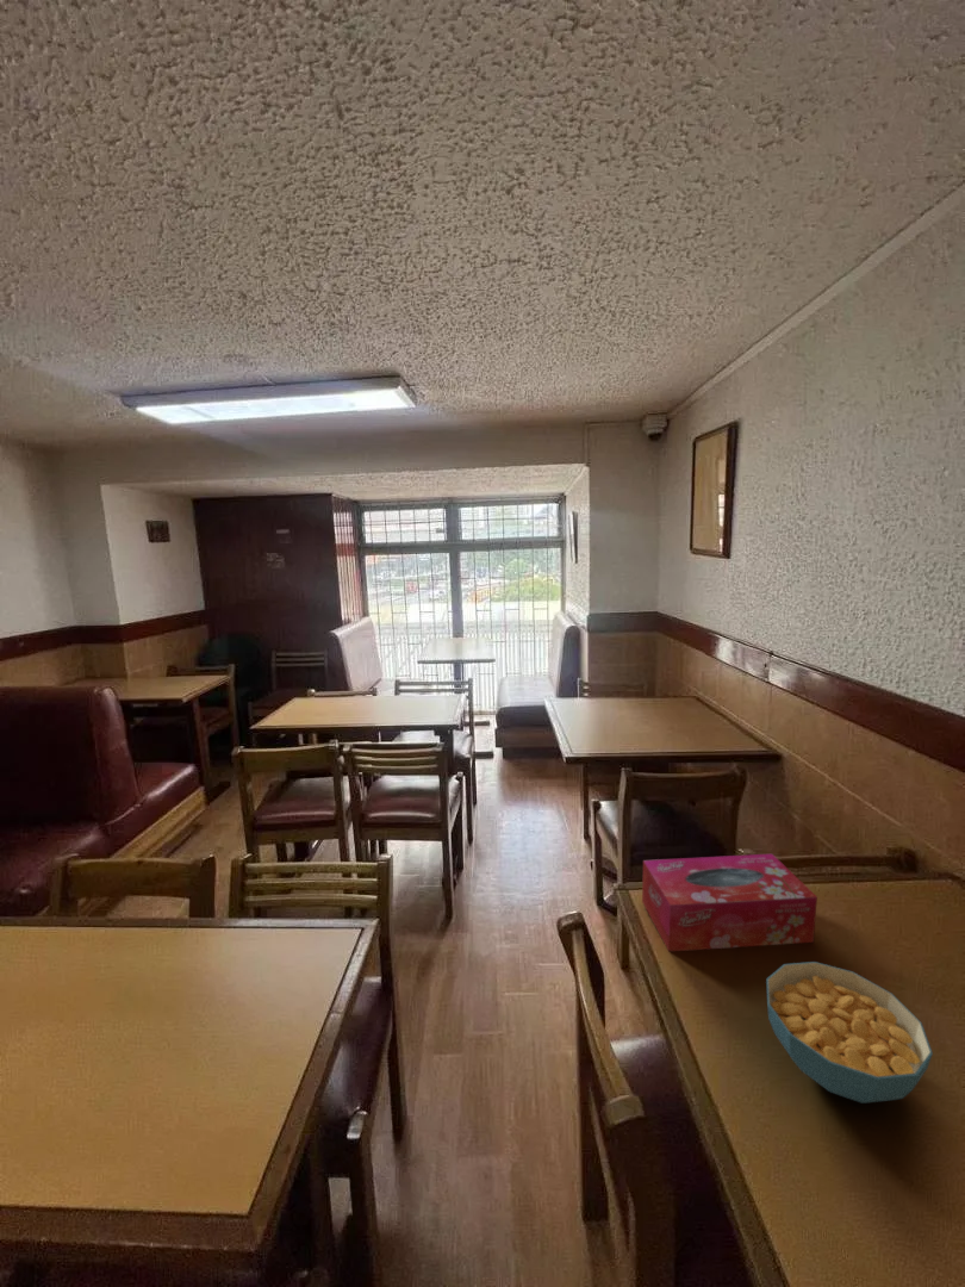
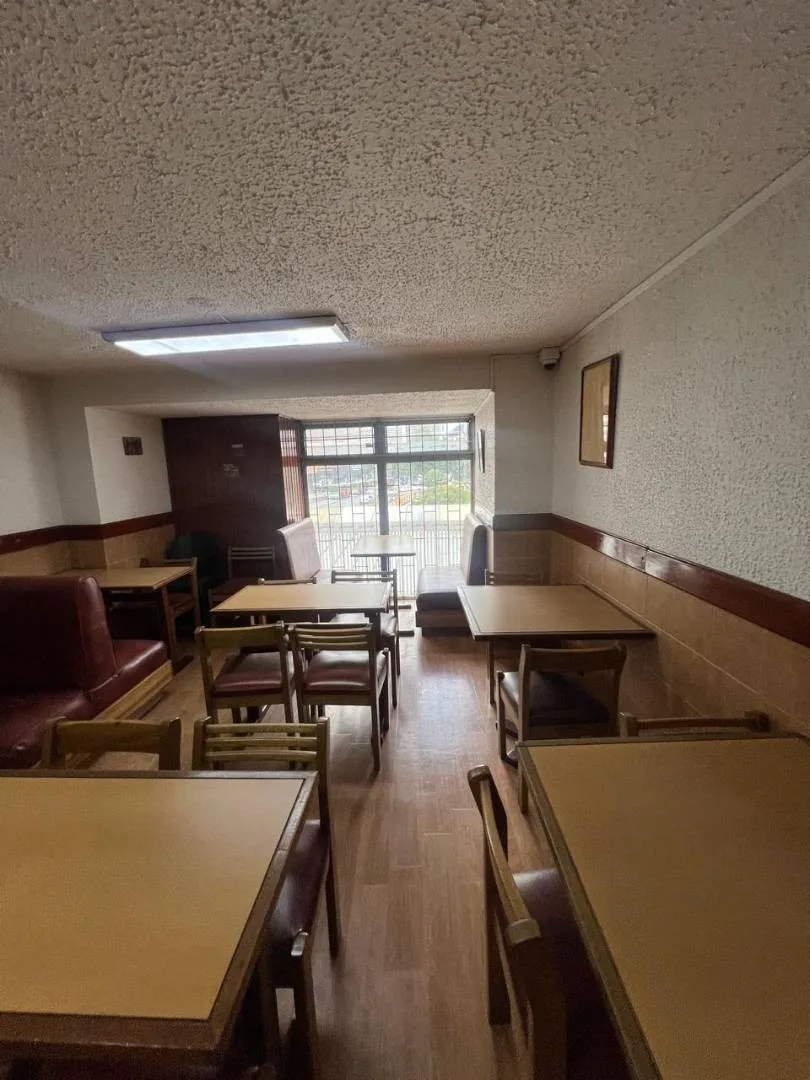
- cereal bowl (839, 1042)
- tissue box (723, 899)
